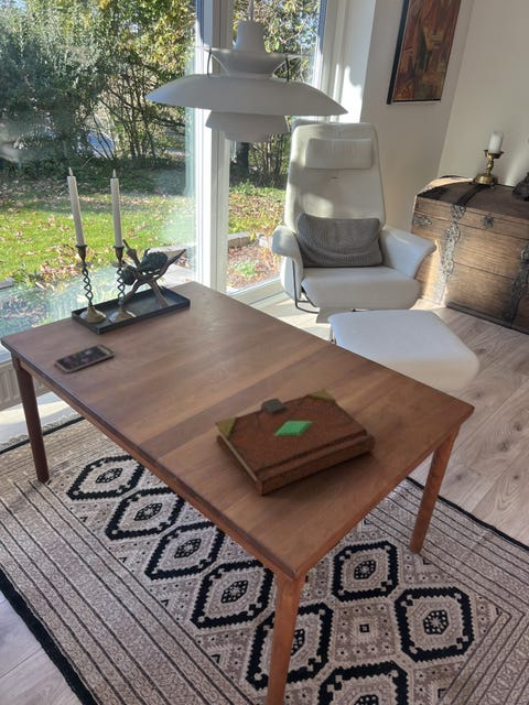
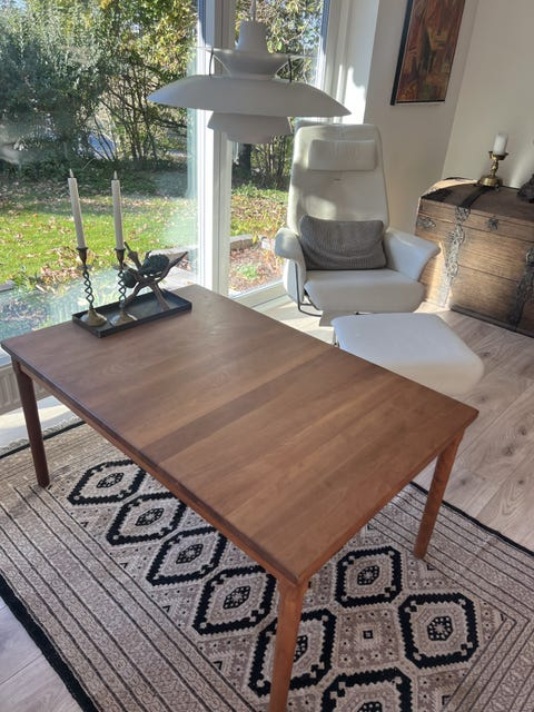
- book (294, 435)
- smartphone (85, 357)
